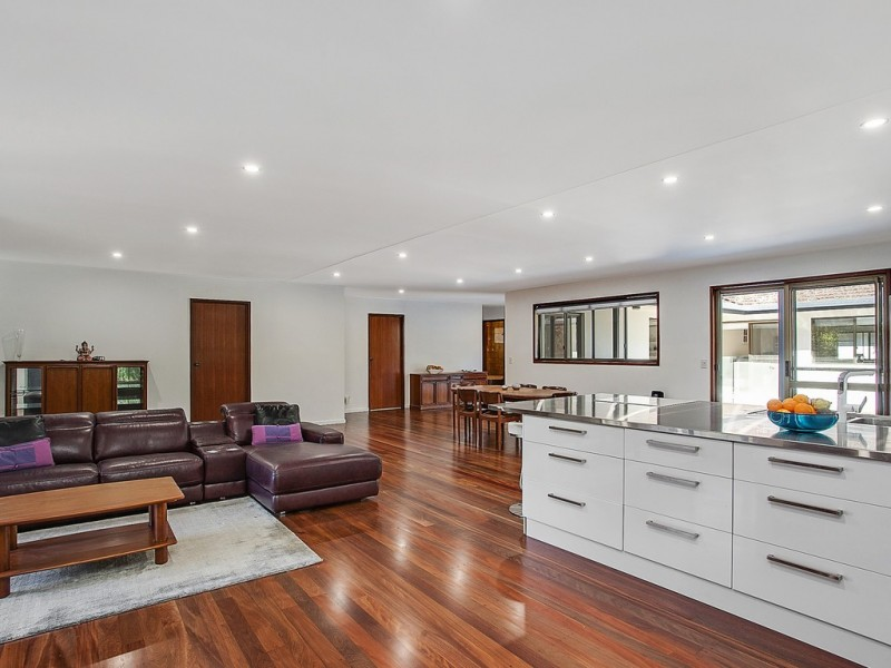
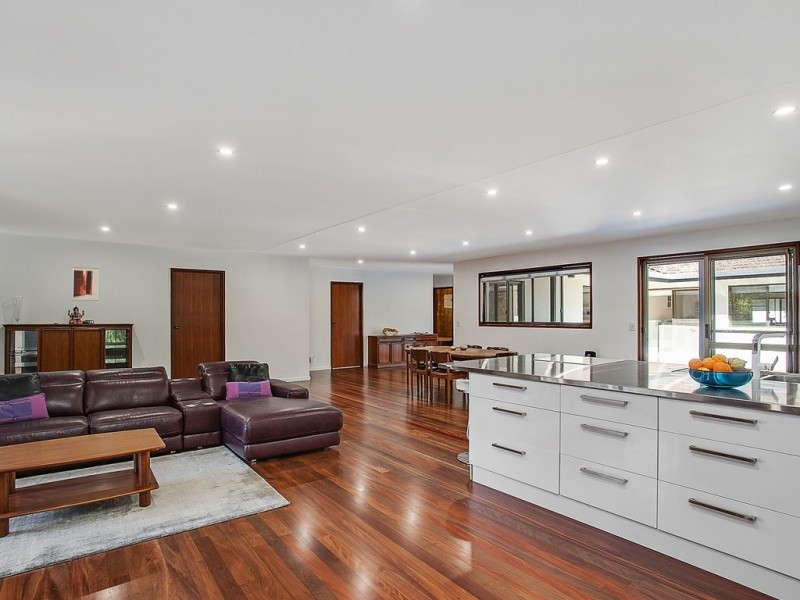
+ wall art (85, 284)
